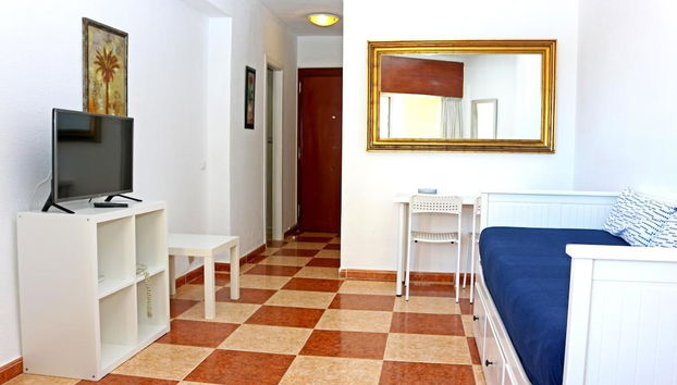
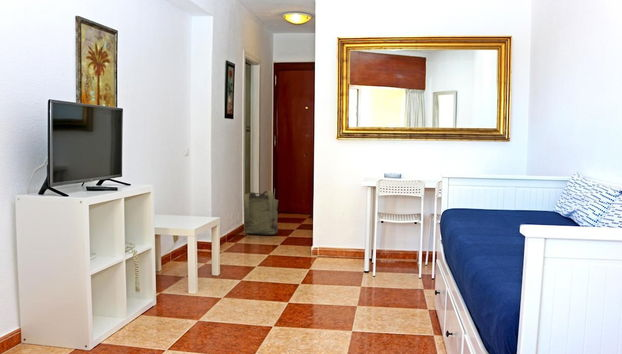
+ backpack (260, 212)
